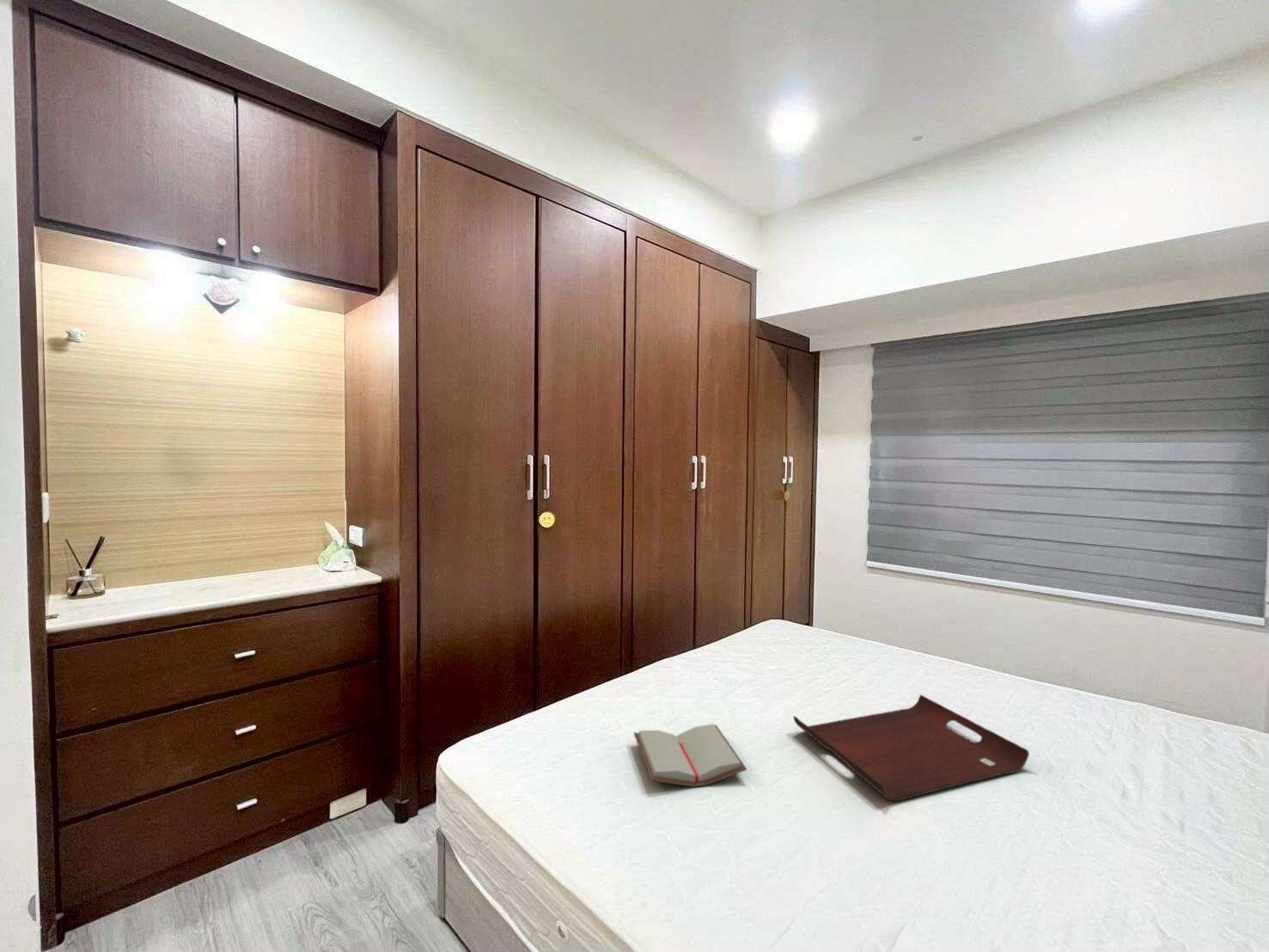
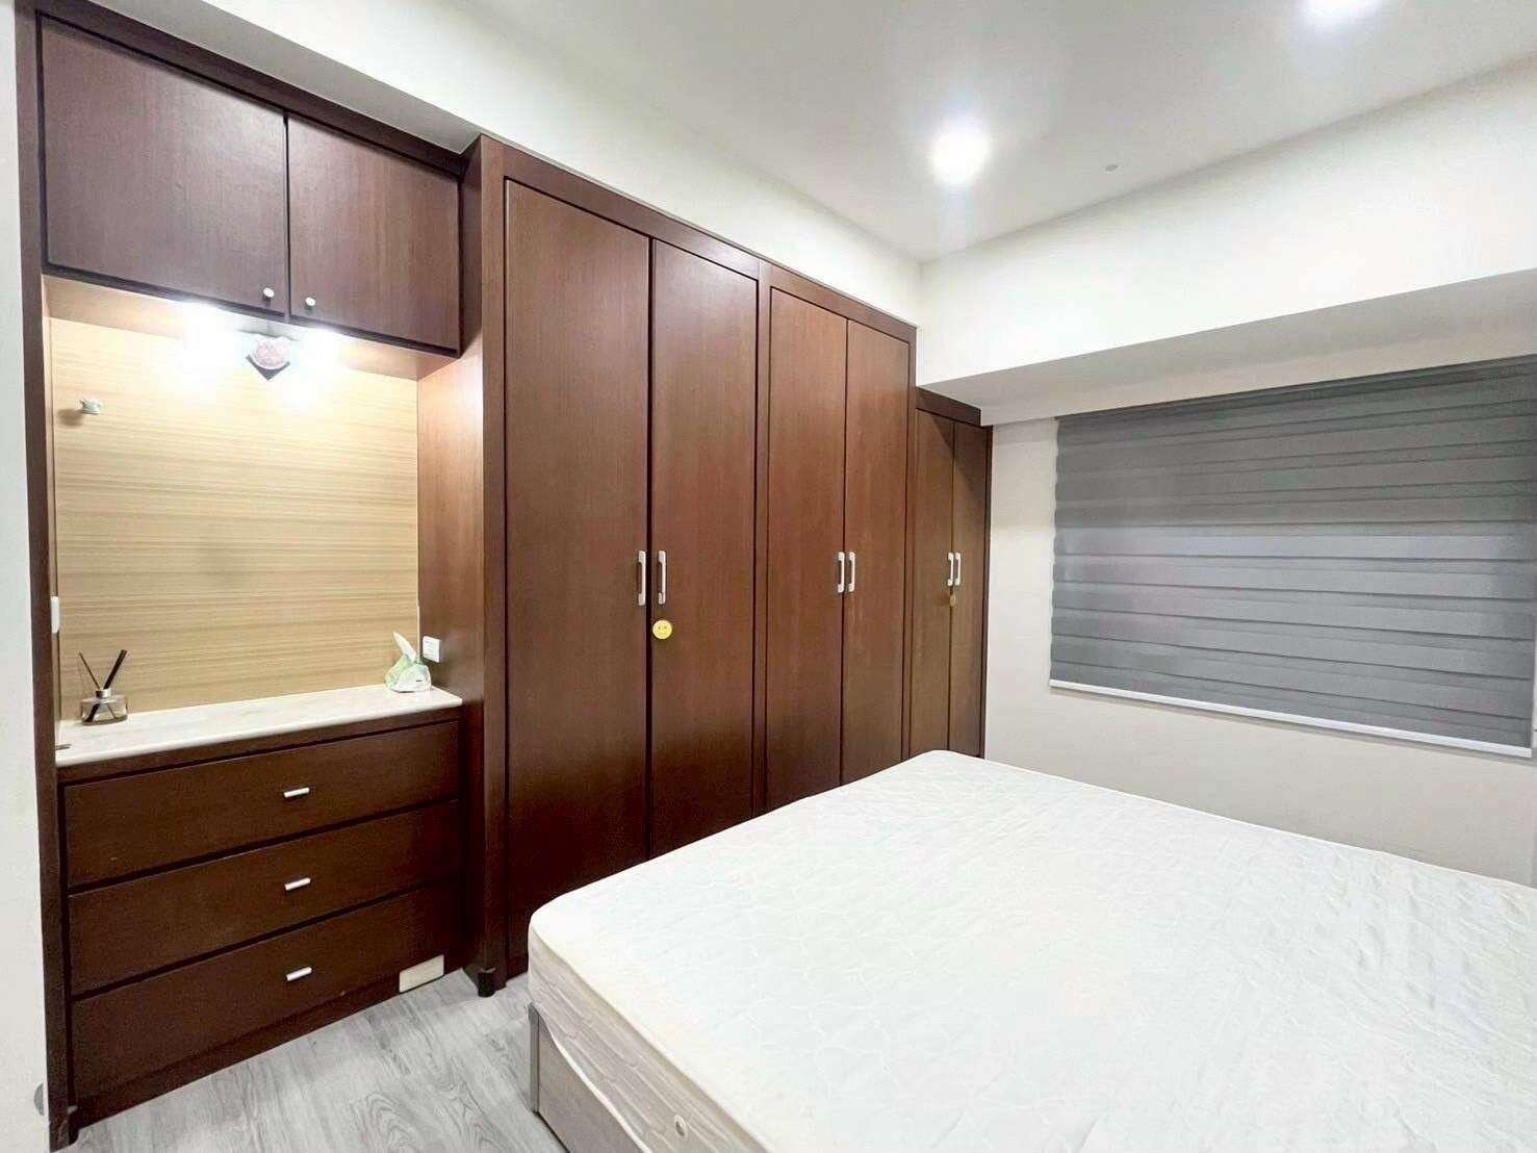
- paperback book (686, 753)
- serving tray (904, 741)
